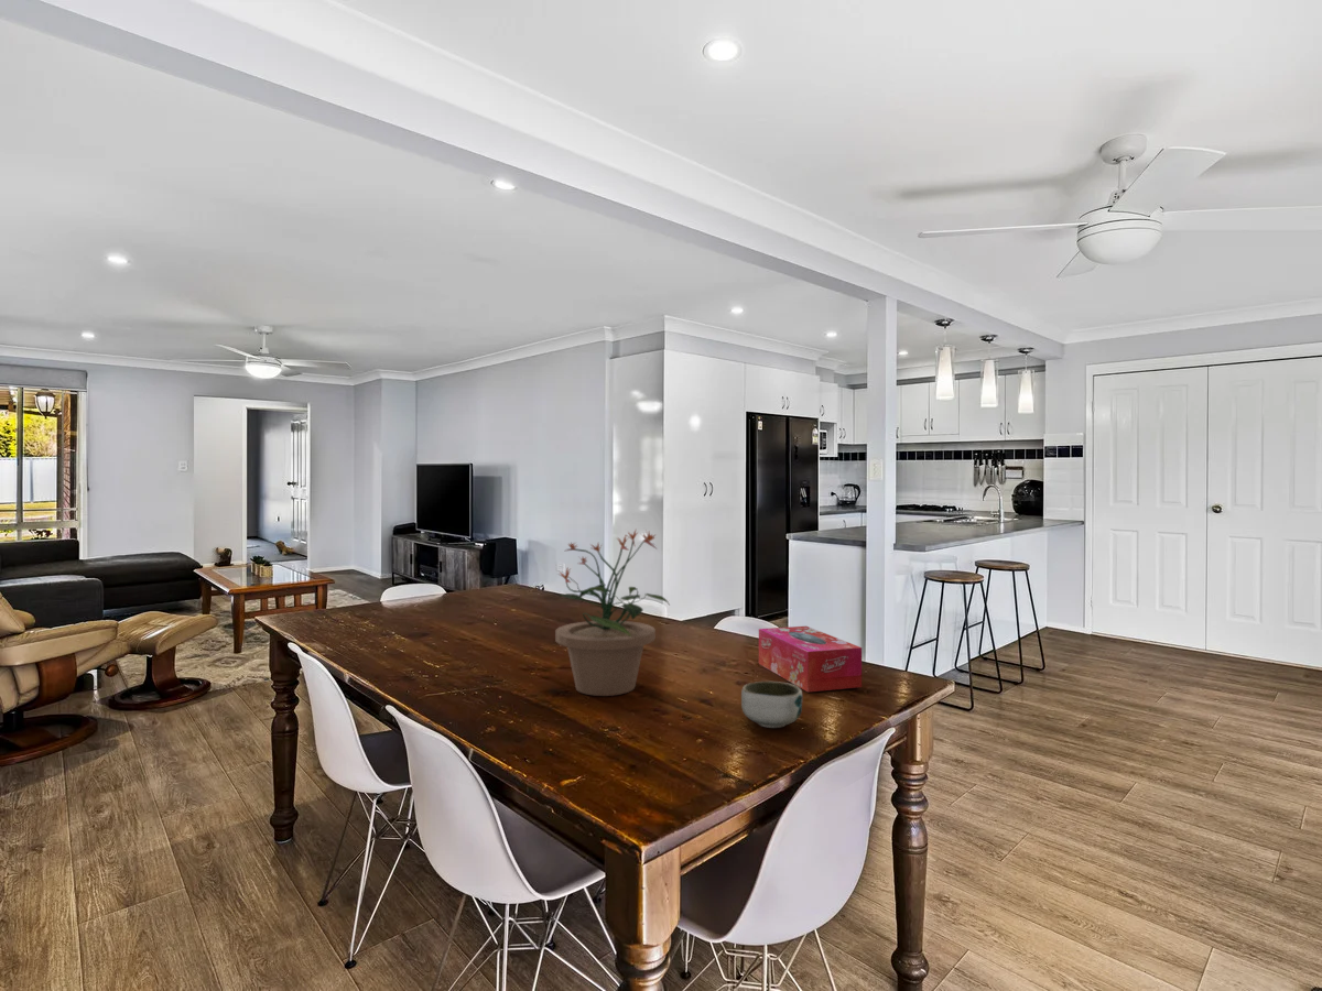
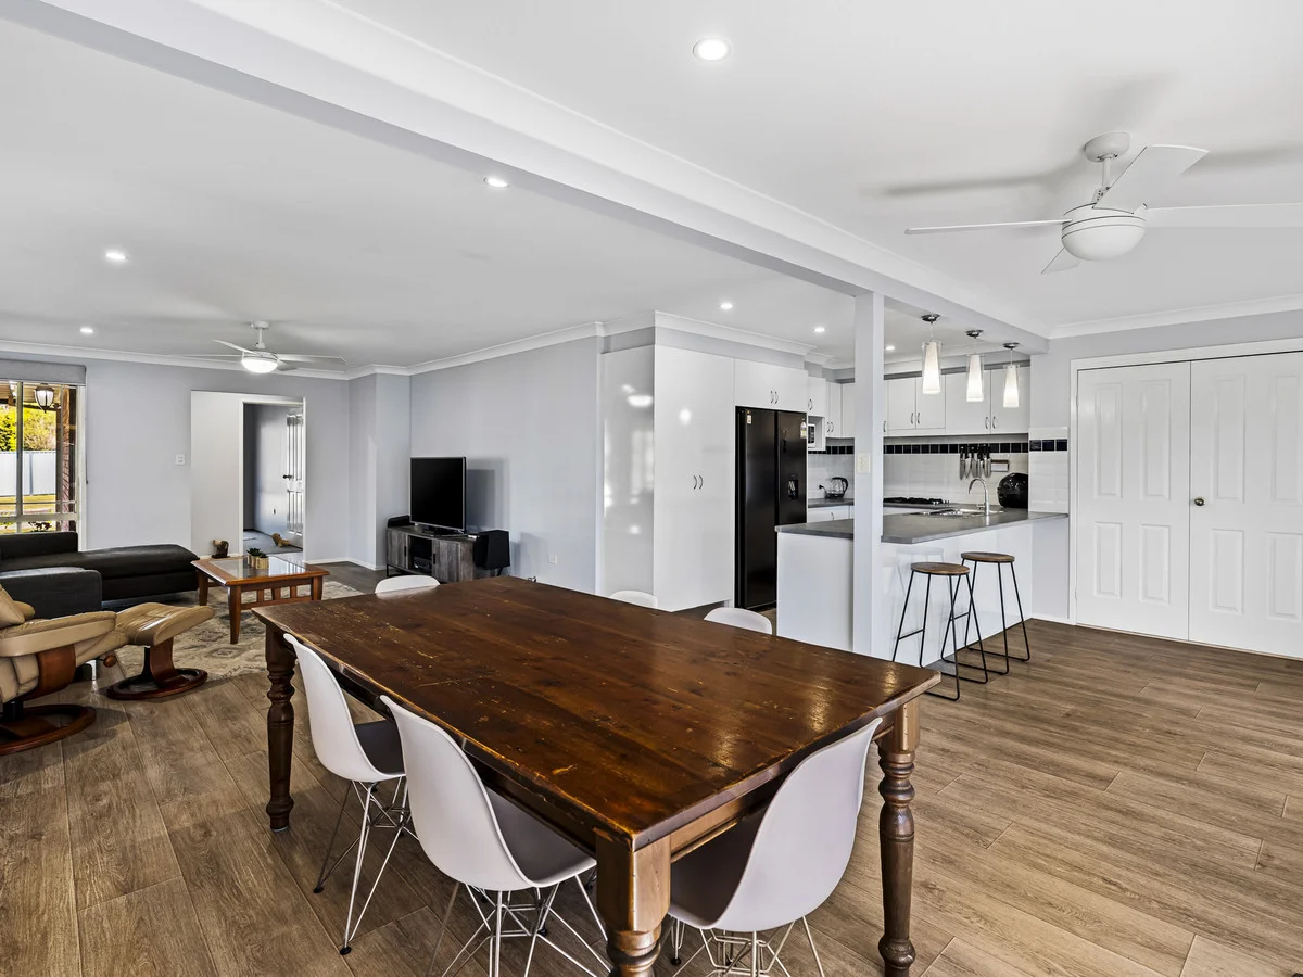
- bowl (771, 705)
- tissue box (806, 655)
- potted plant (611, 607)
